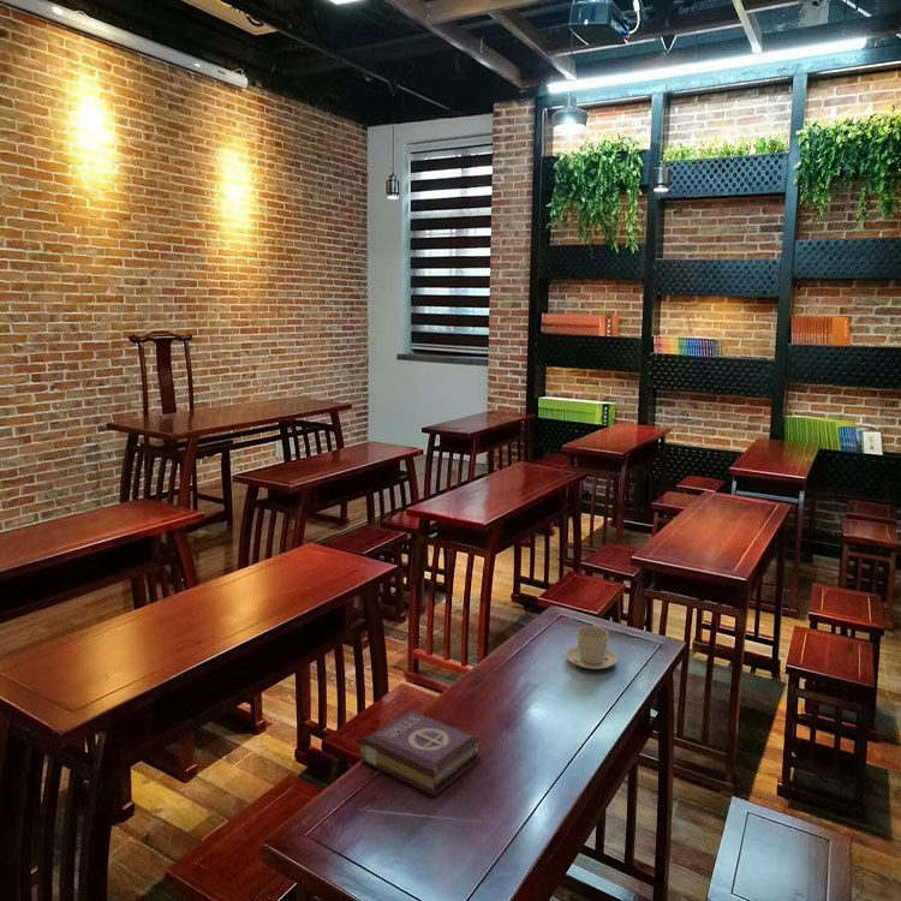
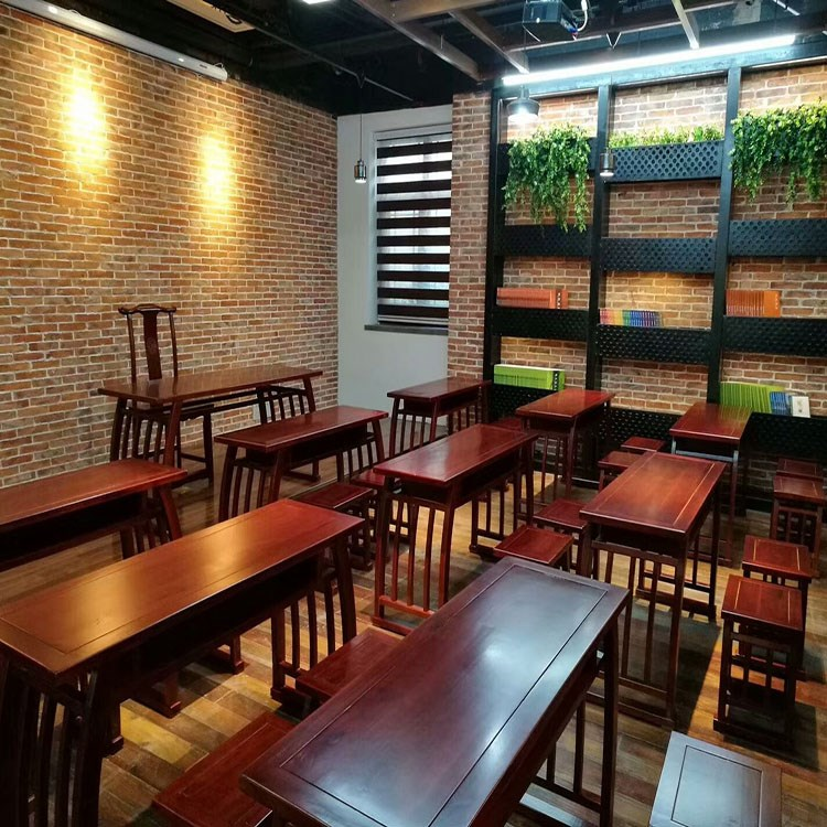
- teacup (591, 646)
- book (420, 747)
